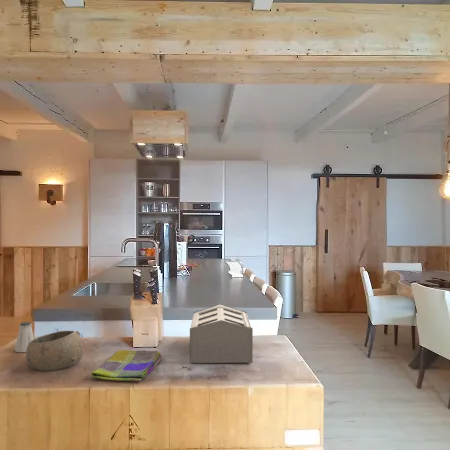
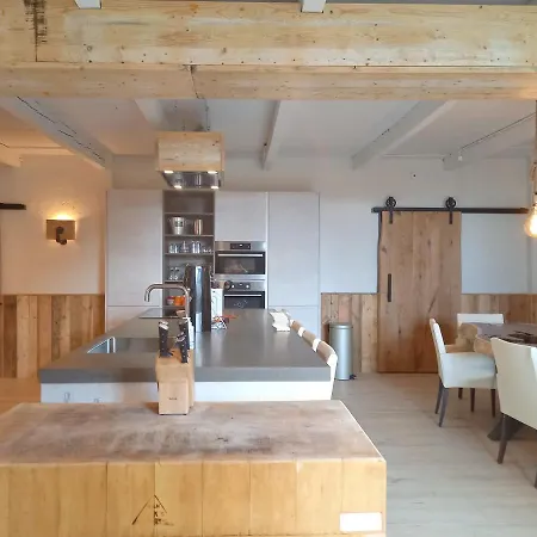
- saltshaker (25, 336)
- toaster (220, 331)
- bowl (55, 347)
- dish towel (128, 363)
